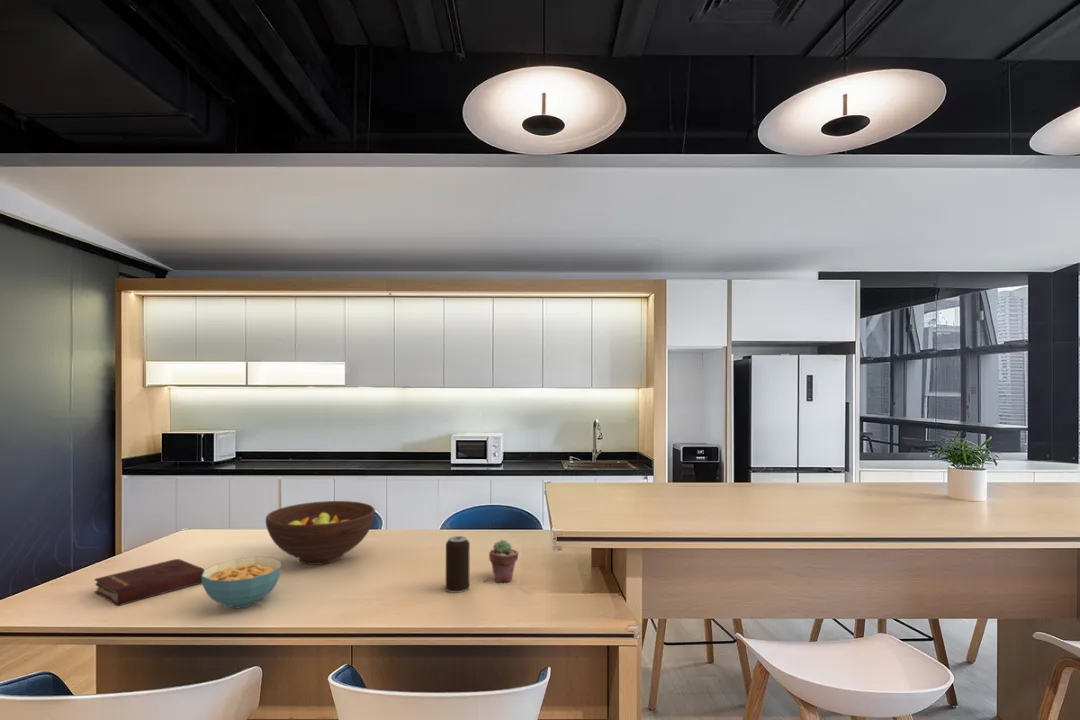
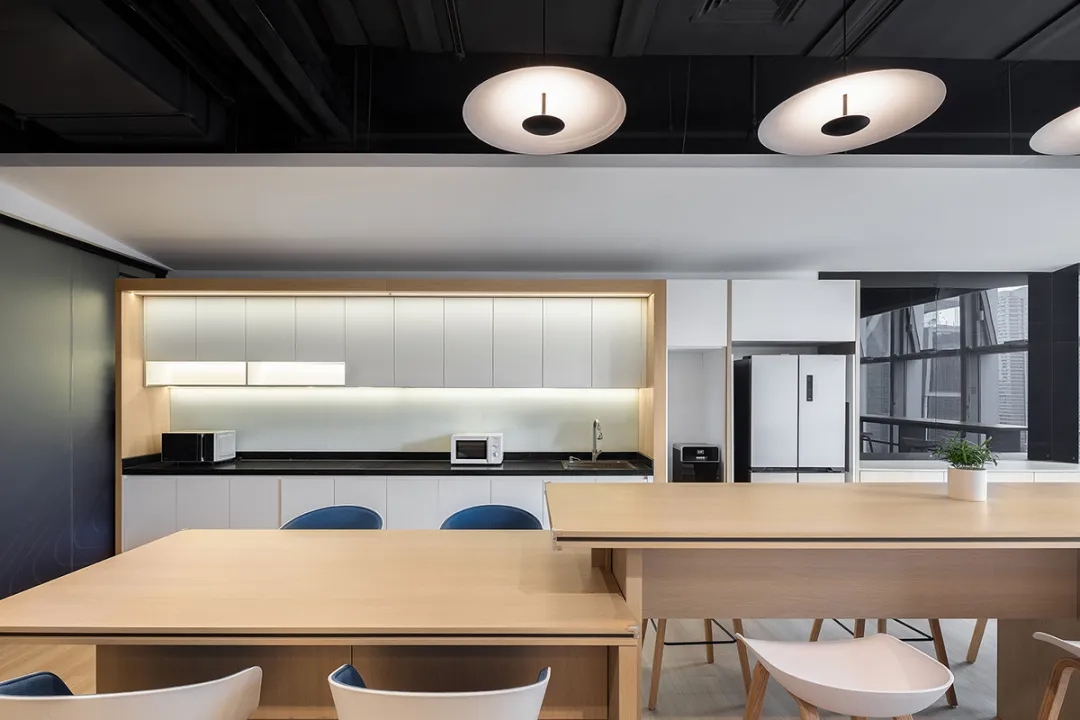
- hardback book (151, 580)
- fruit bowl (321, 535)
- potted succulent (503, 559)
- beverage can (457, 564)
- cereal bowl (242, 586)
